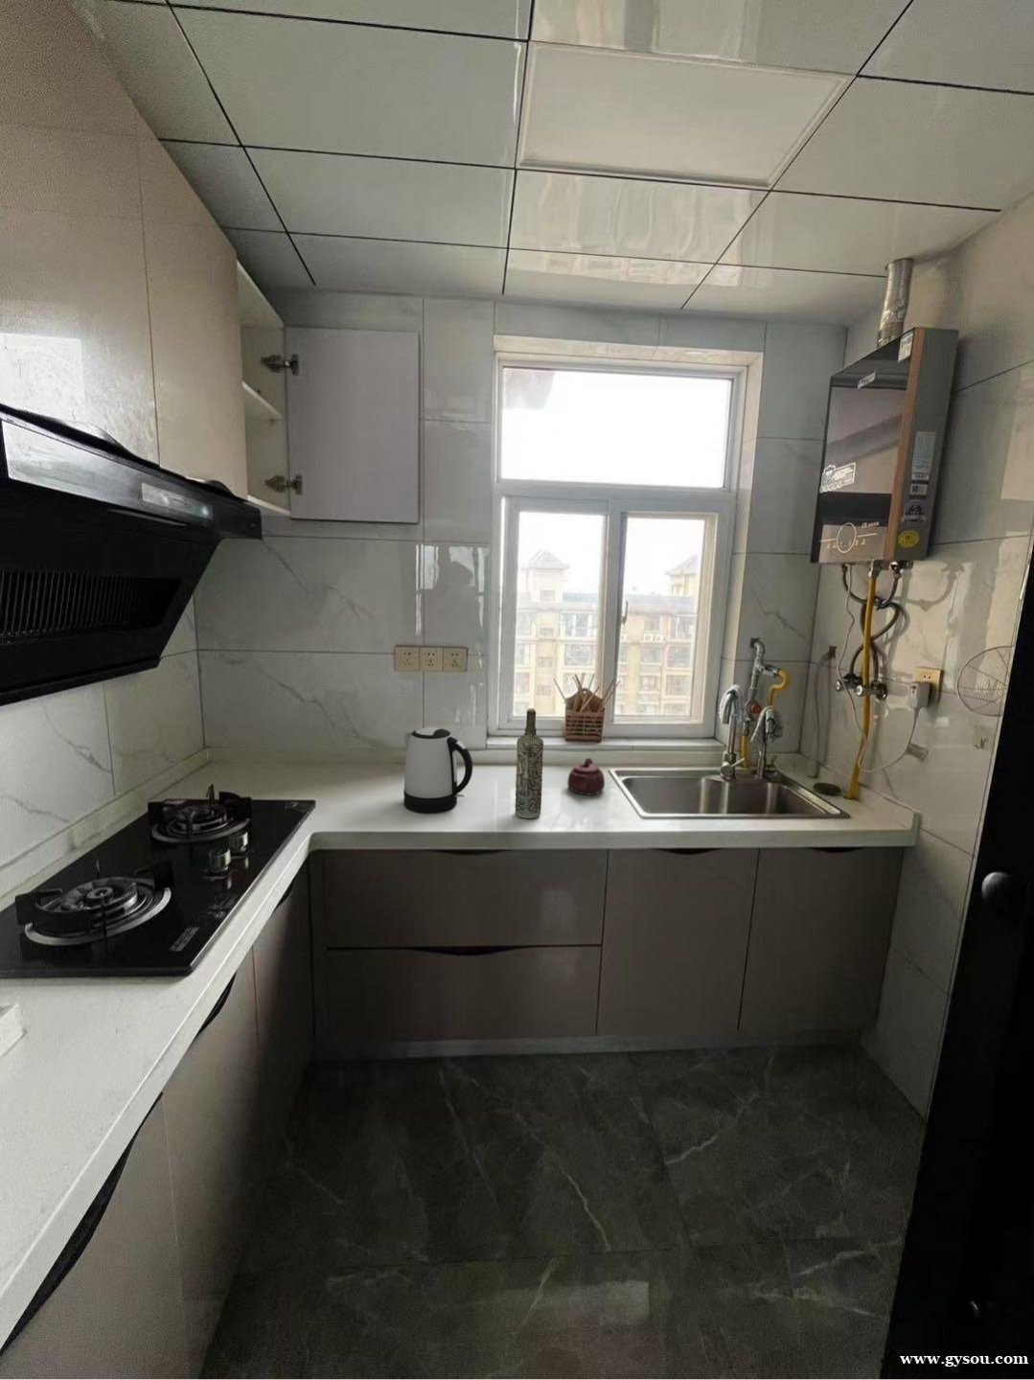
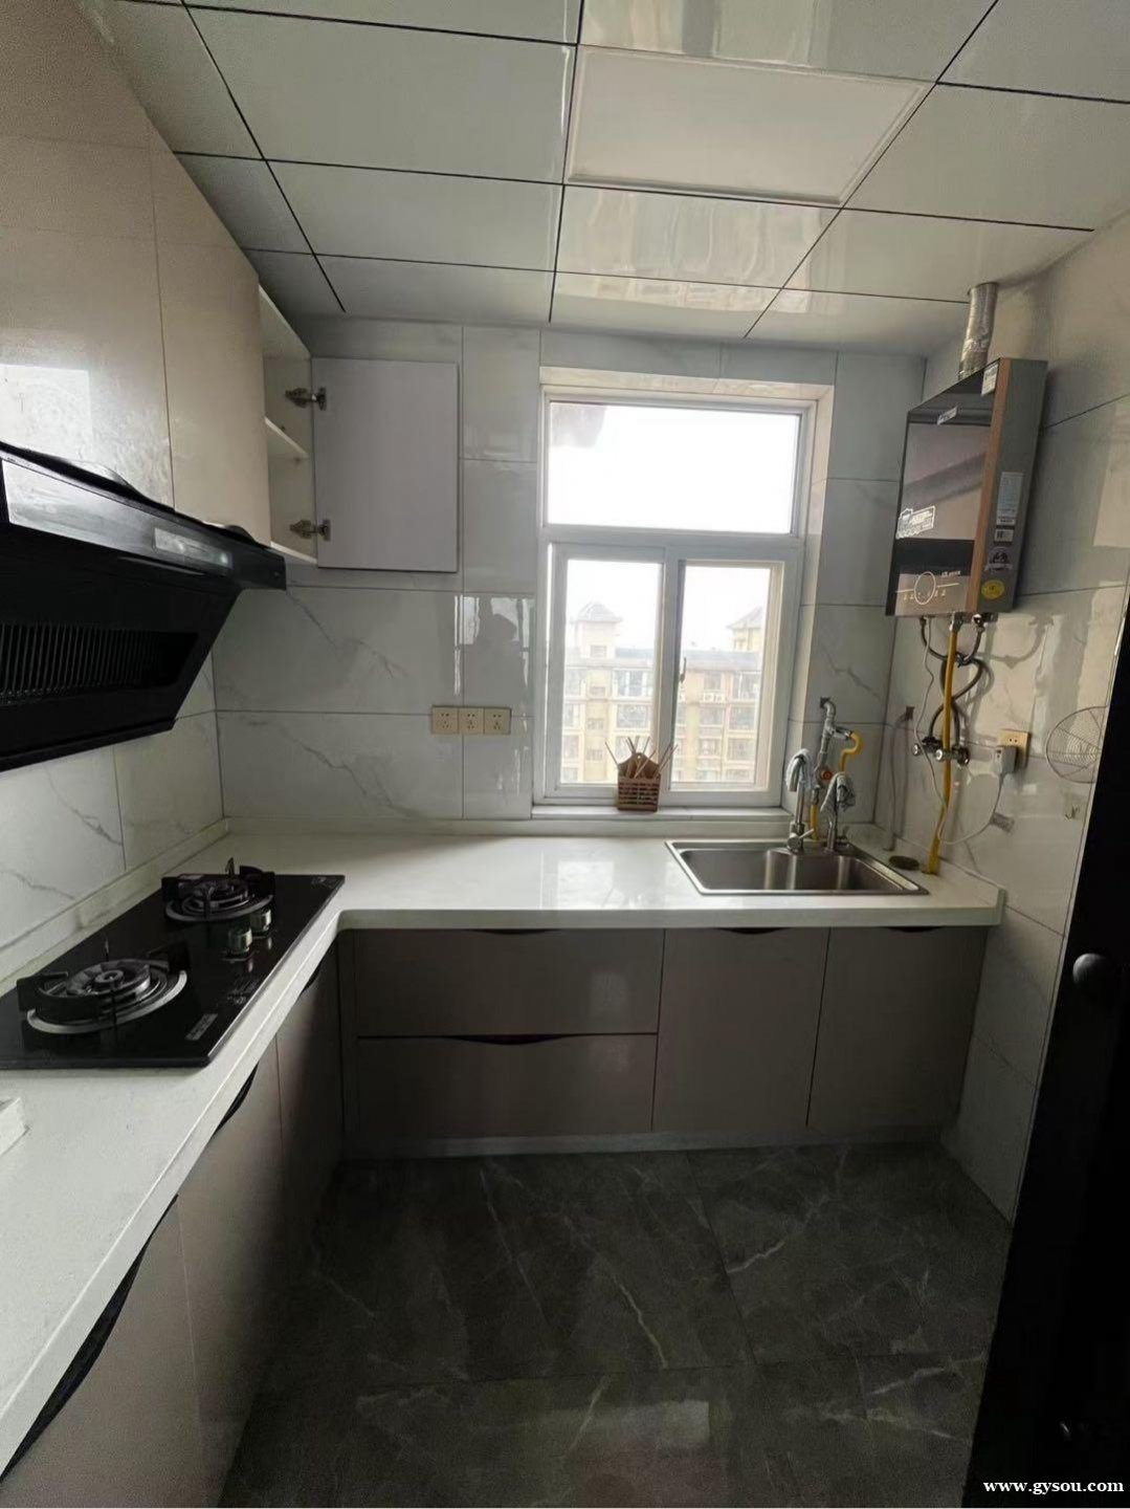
- bottle (529, 762)
- teapot (587, 773)
- kettle (437, 768)
